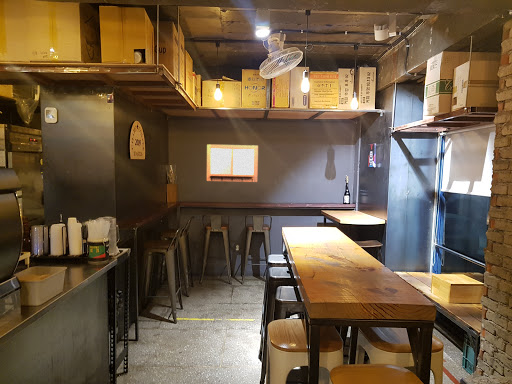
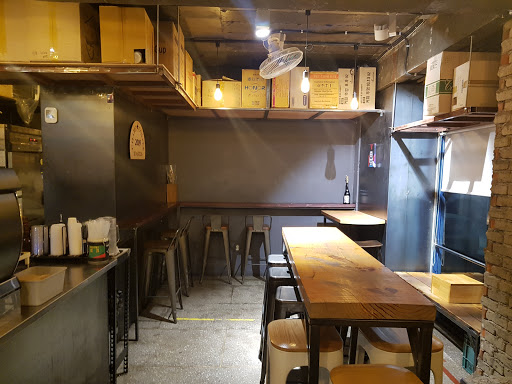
- writing board (232, 163)
